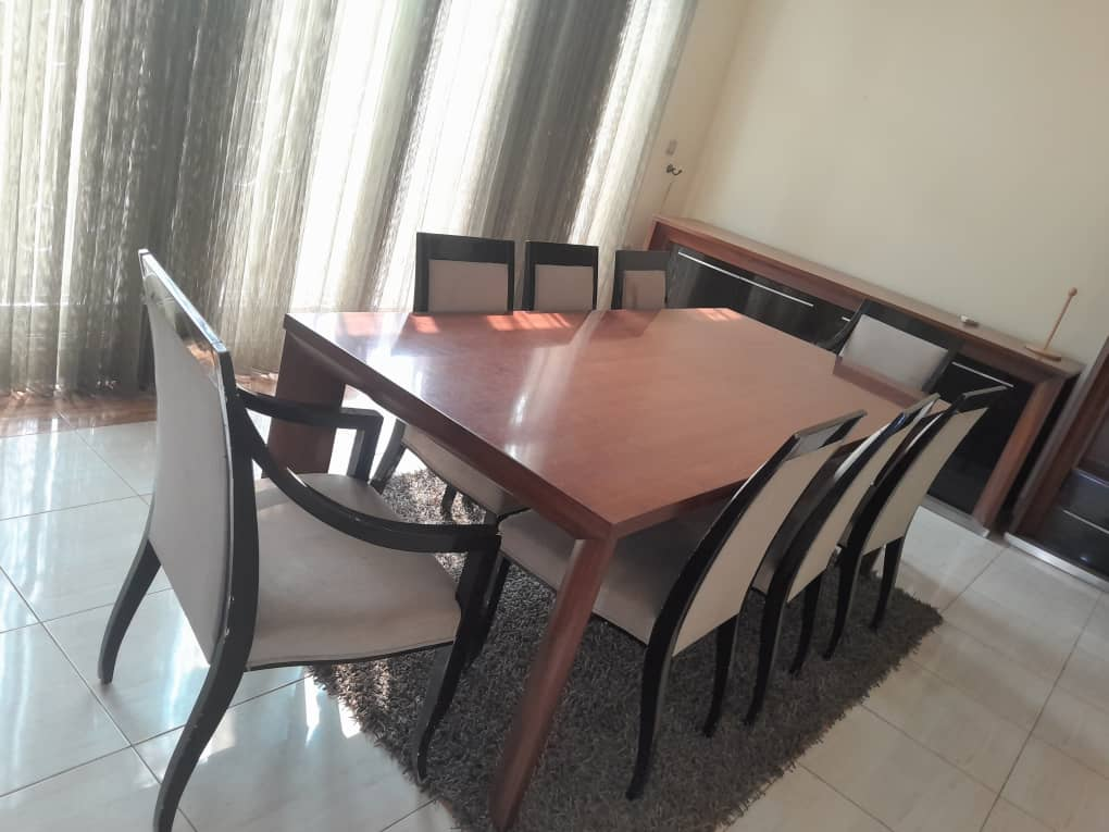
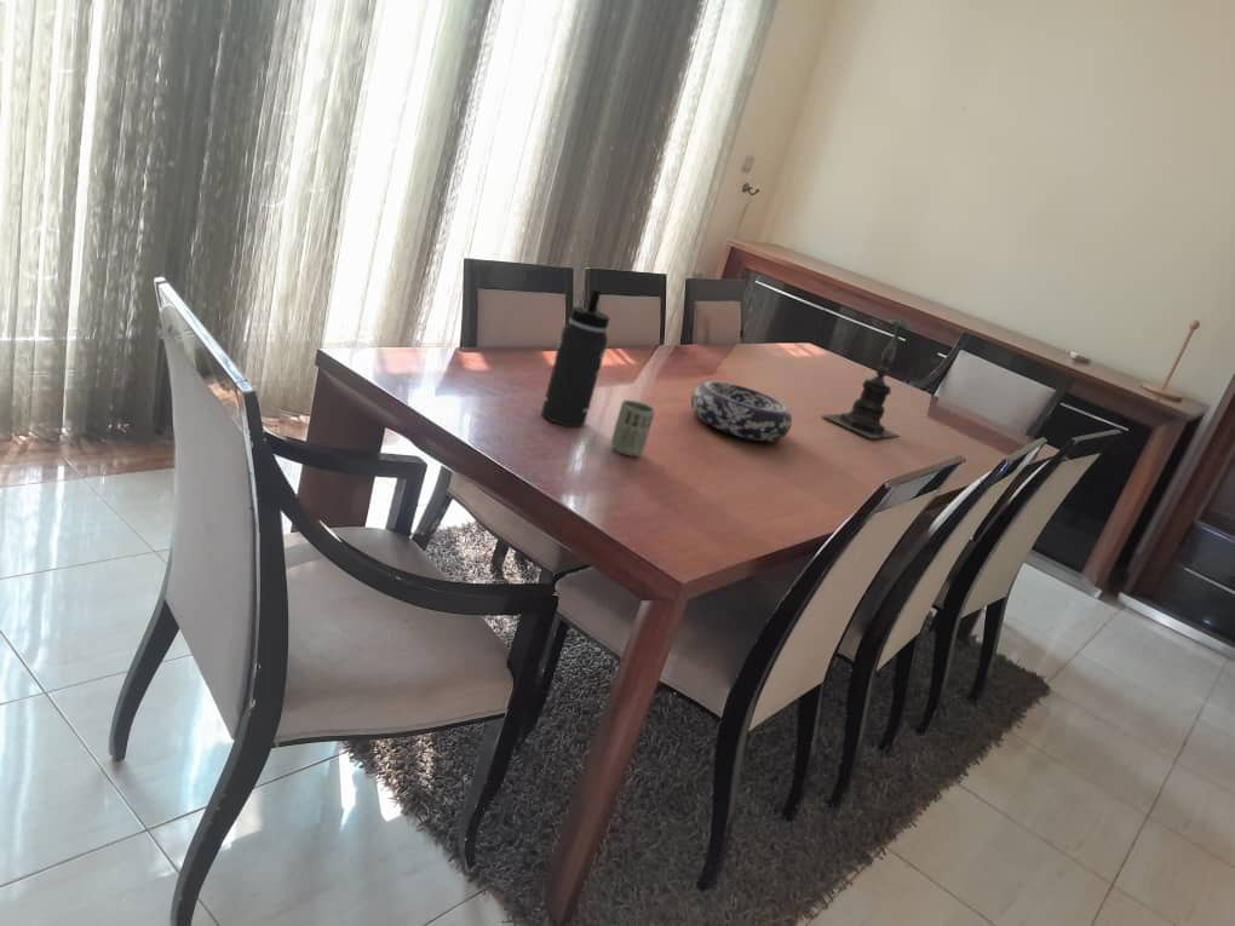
+ cup (632, 429)
+ decorative bowl (741, 410)
+ candle holder (883, 366)
+ thermos bottle (580, 355)
